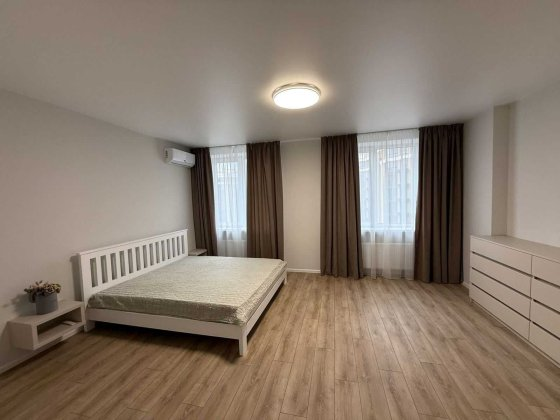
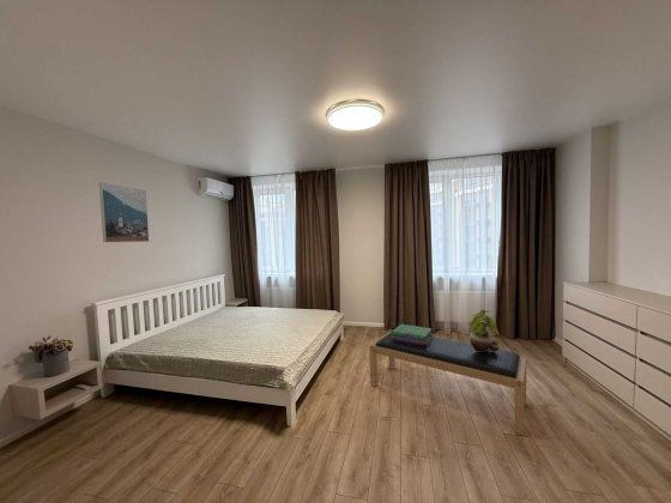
+ potted plant (483, 332)
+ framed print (126, 214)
+ bench (442, 369)
+ stack of books (412, 334)
